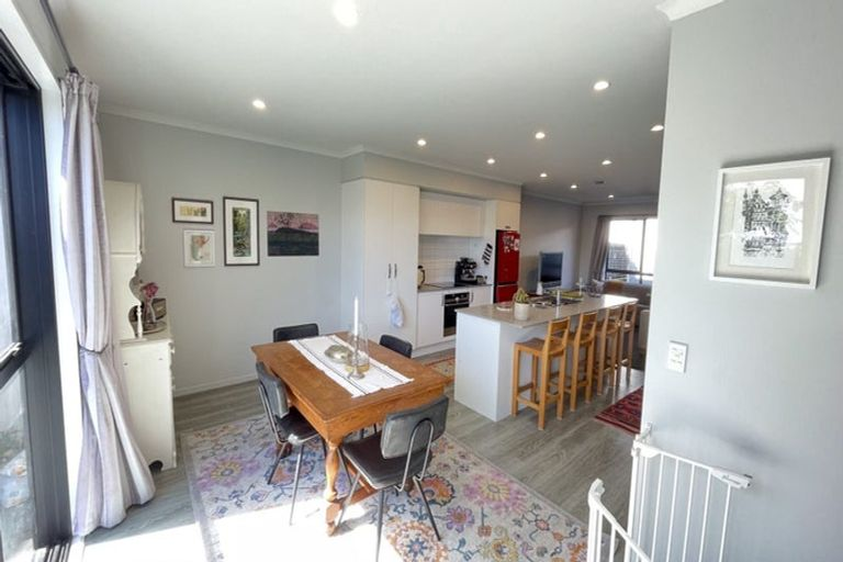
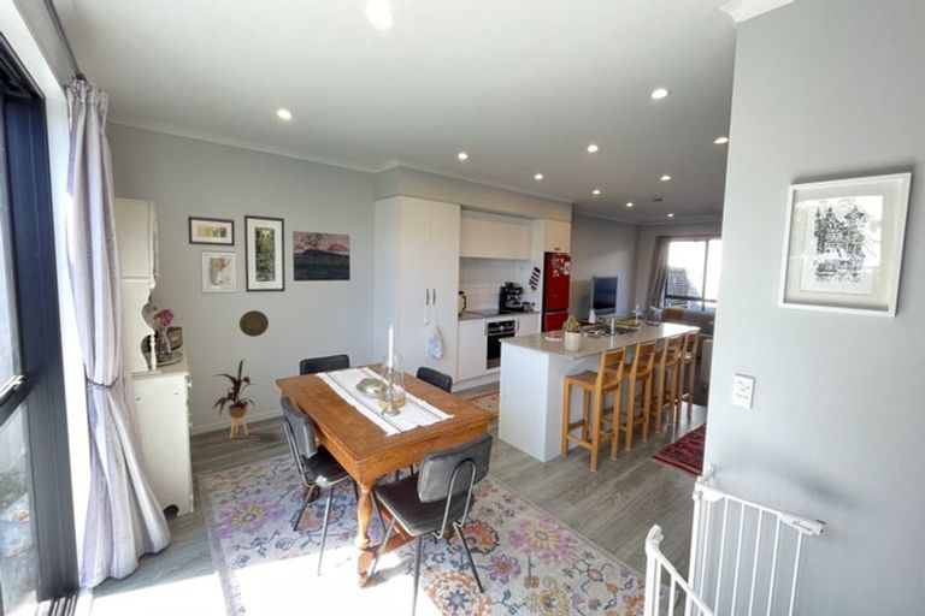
+ house plant (232, 398)
+ decorative plate (254, 324)
